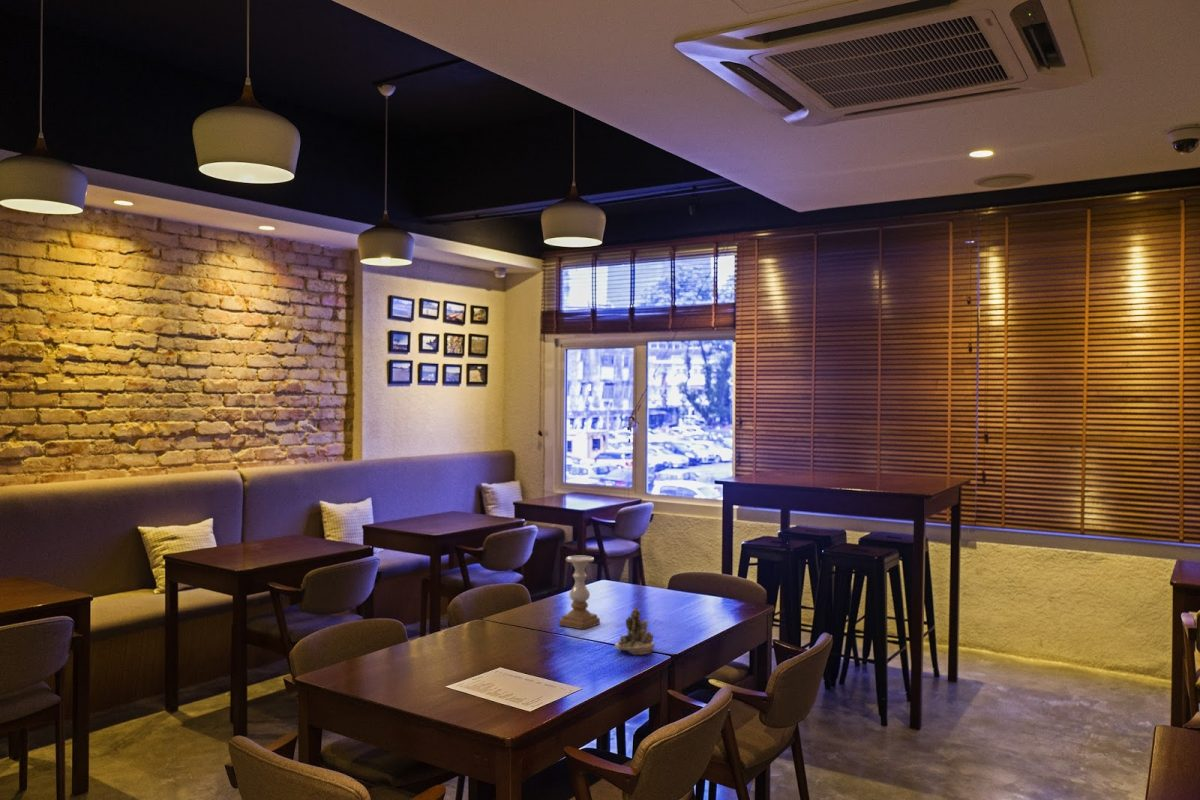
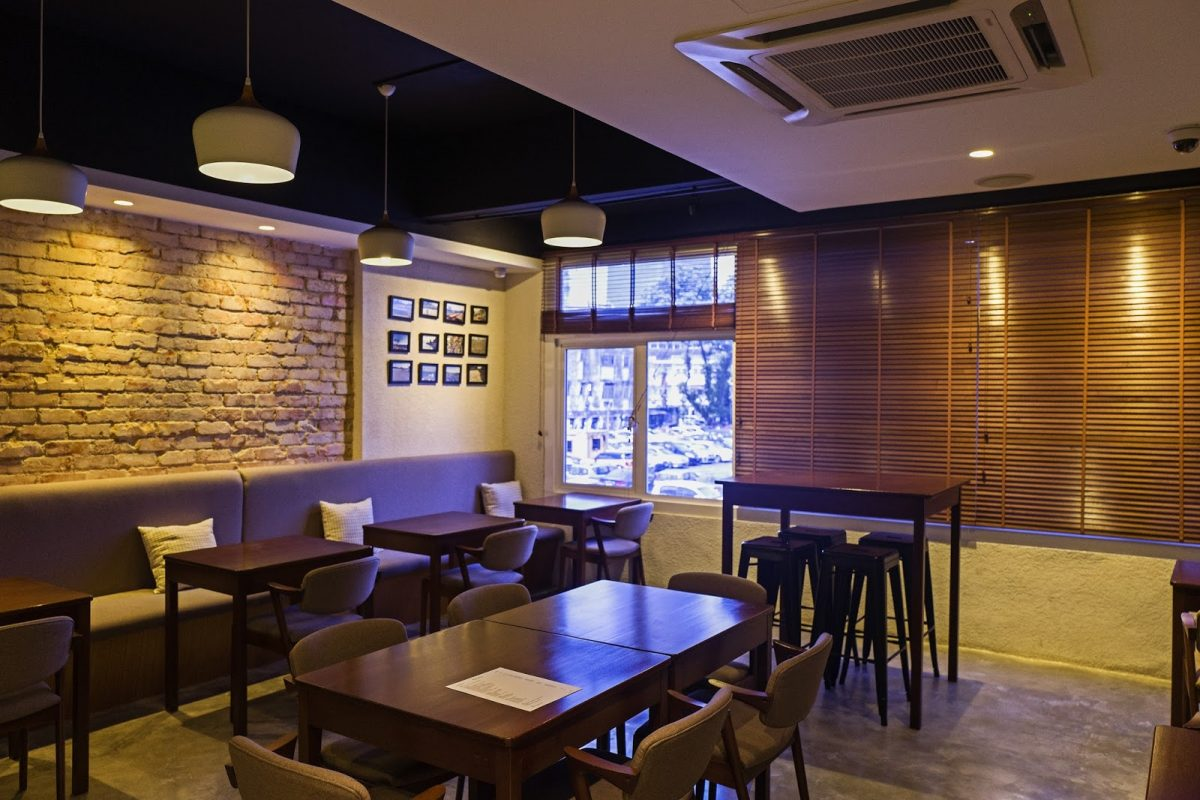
- candle holder (579, 591)
- succulent planter (634, 627)
